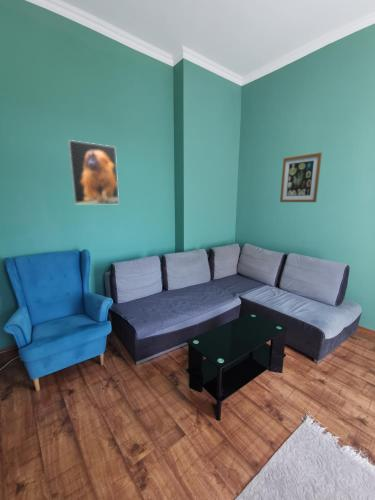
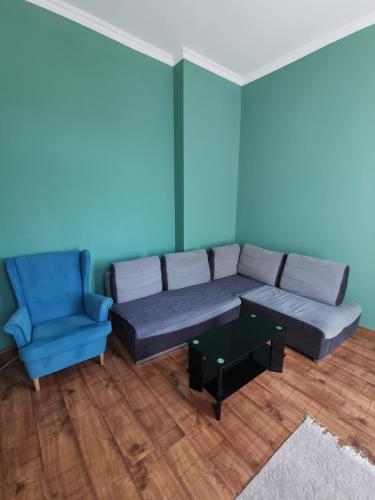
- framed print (95, 175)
- wall art (299, 179)
